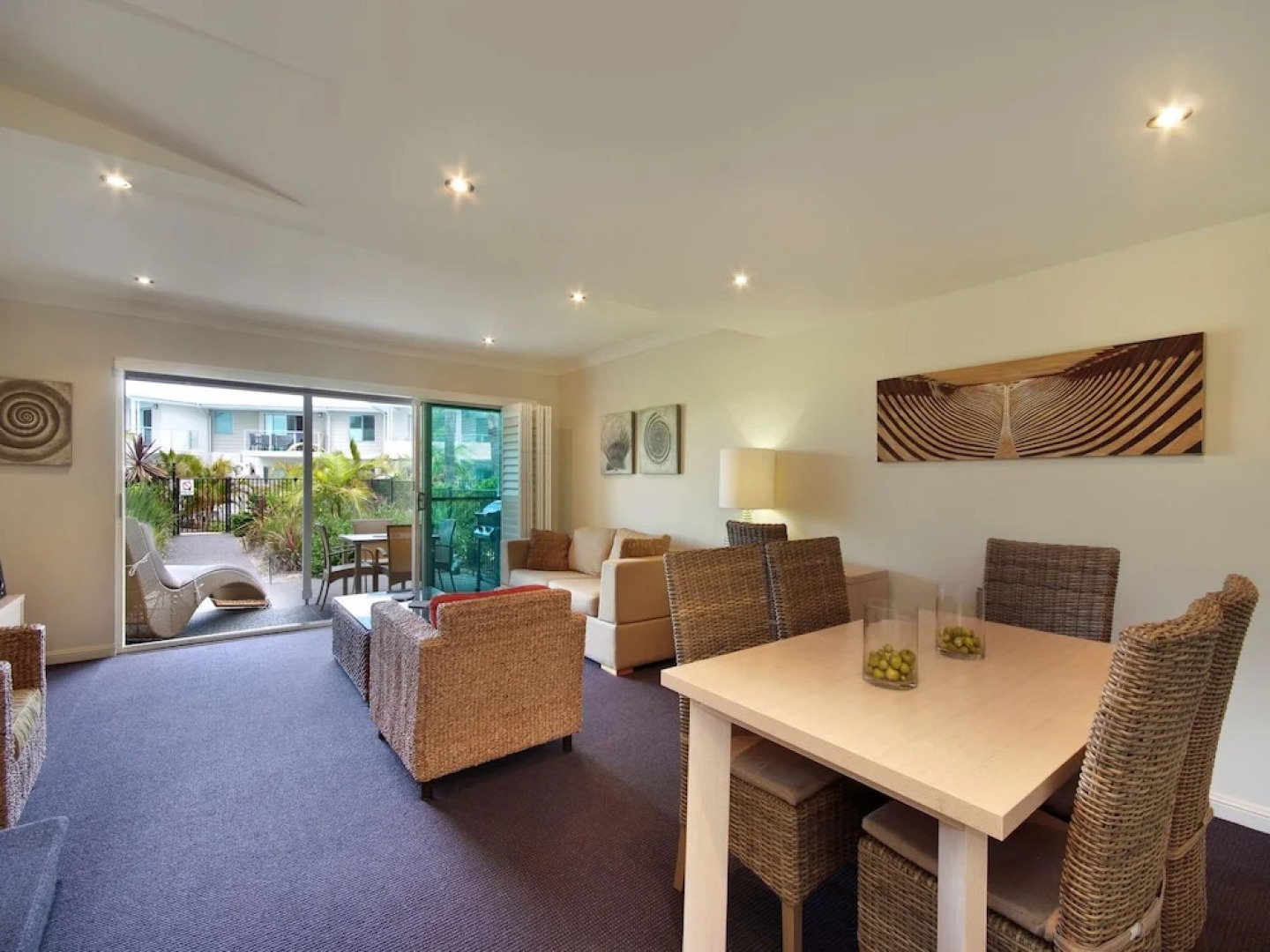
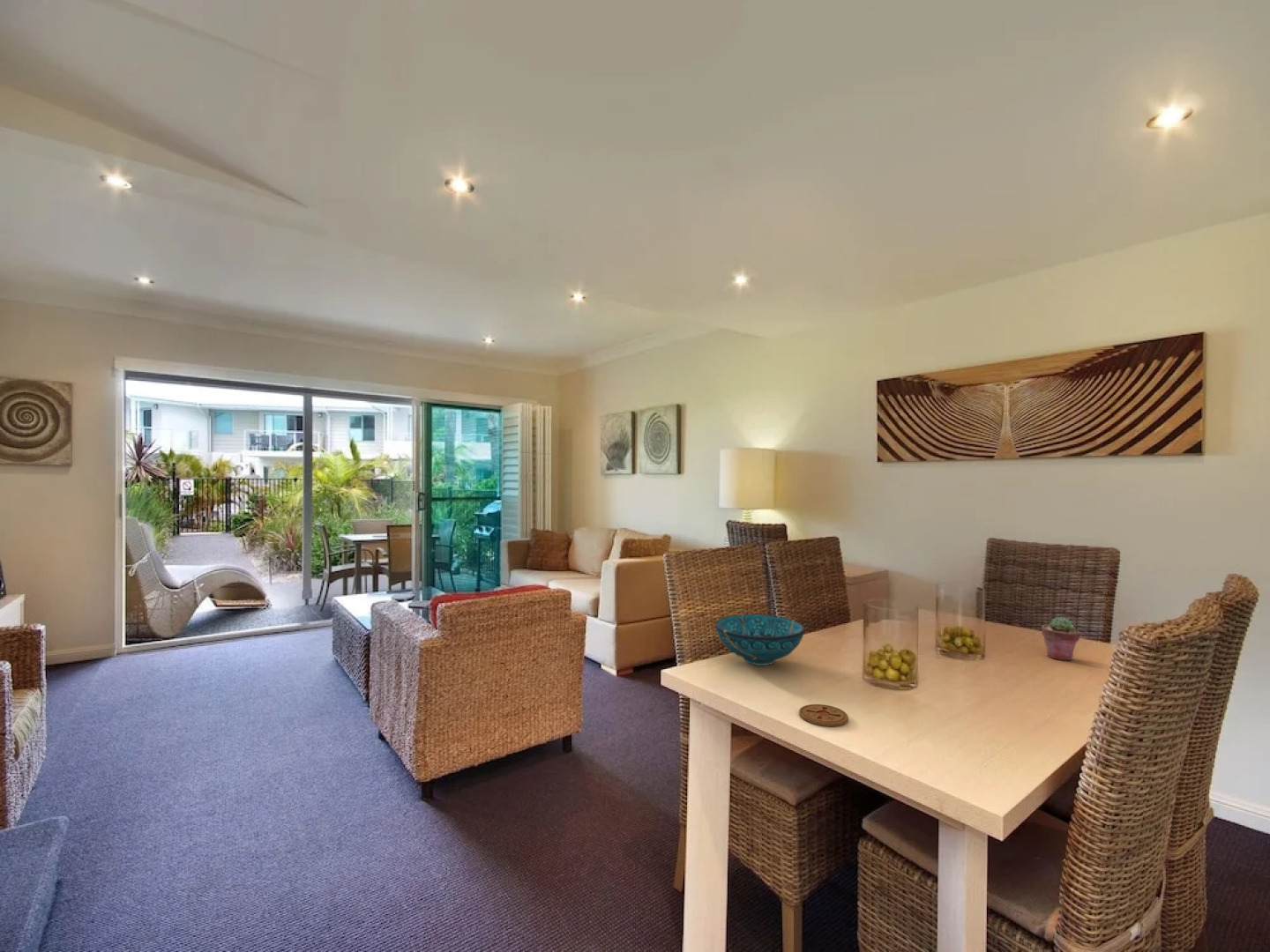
+ coaster (823, 714)
+ decorative bowl (758, 642)
+ potted succulent (1060, 636)
